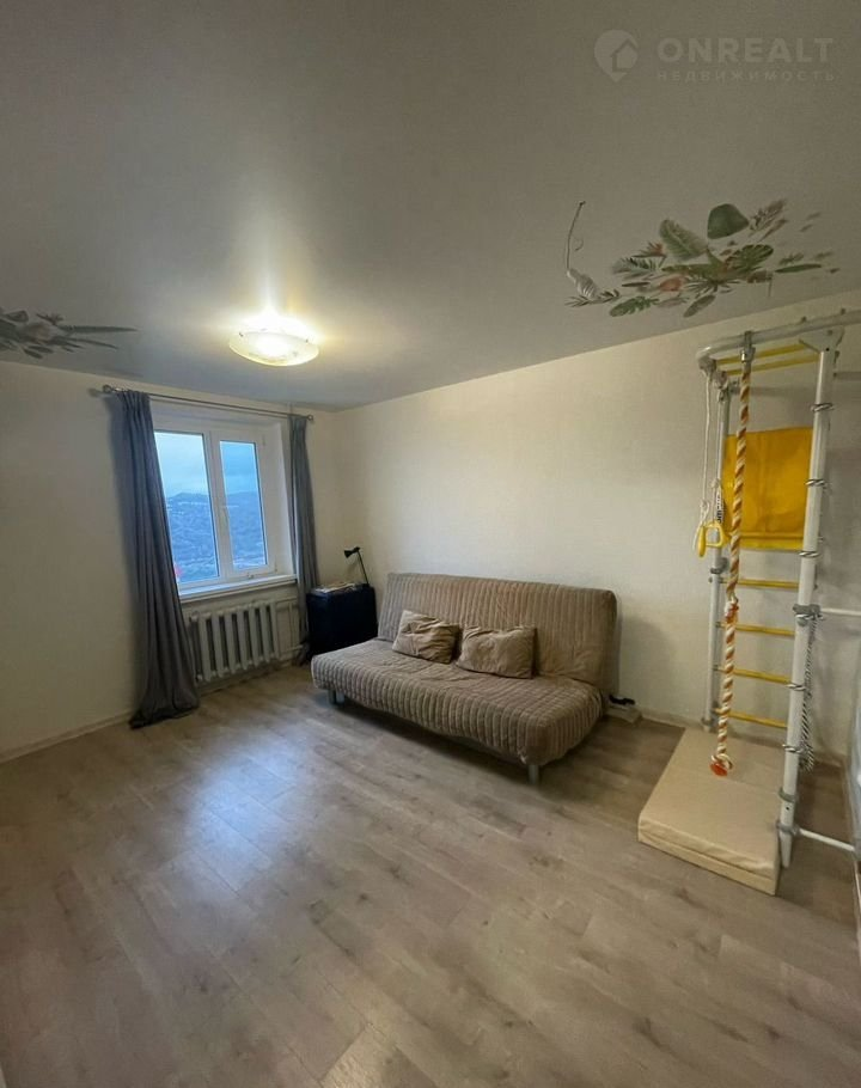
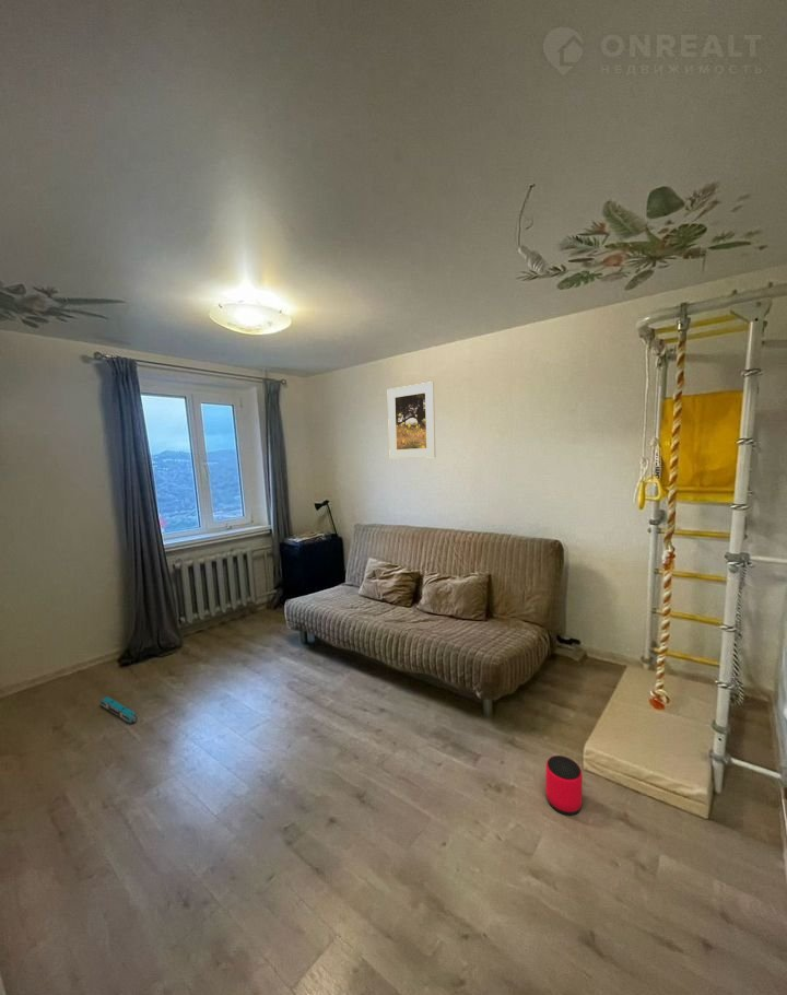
+ speaker (563, 784)
+ toy train (118, 709)
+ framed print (410, 422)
